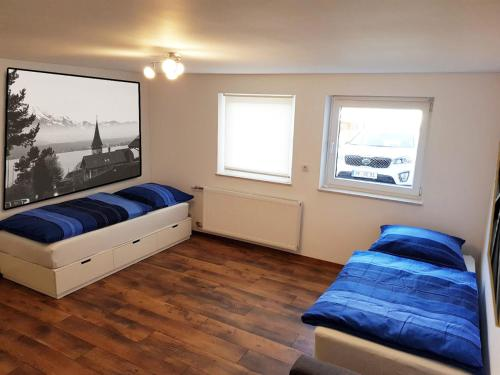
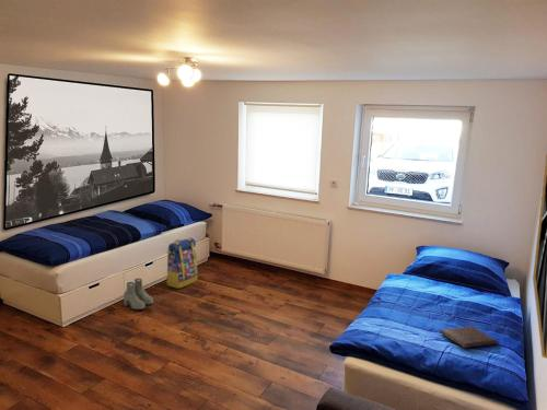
+ backpack (181, 261)
+ book (468, 337)
+ boots (138, 293)
